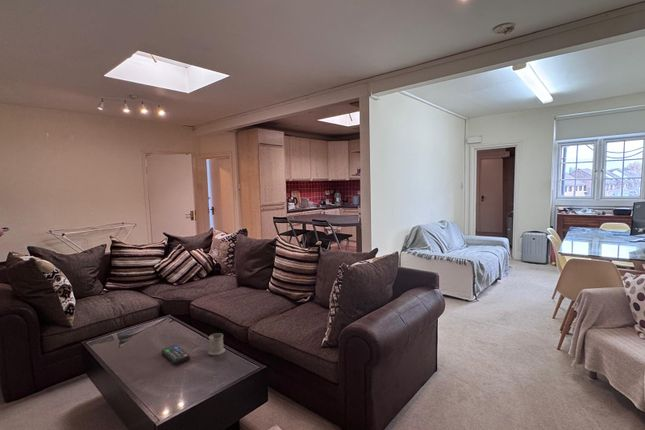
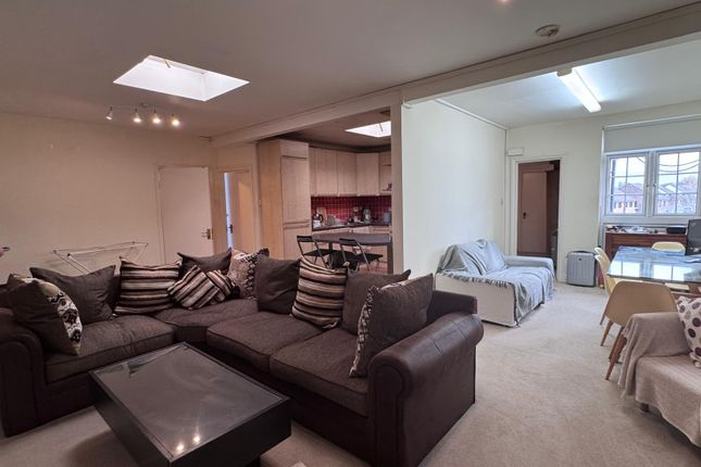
- mug (214, 343)
- remote control (175, 353)
